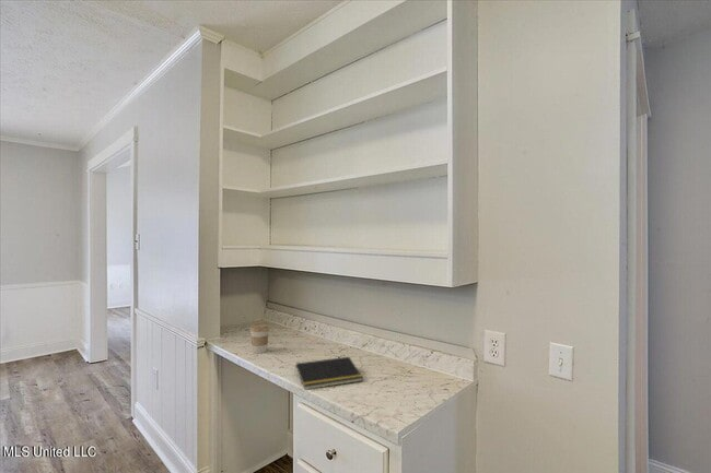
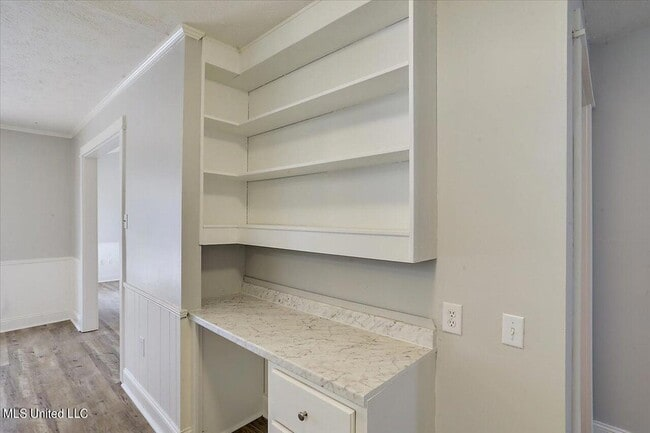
- notepad (328, 371)
- coffee cup (259, 338)
